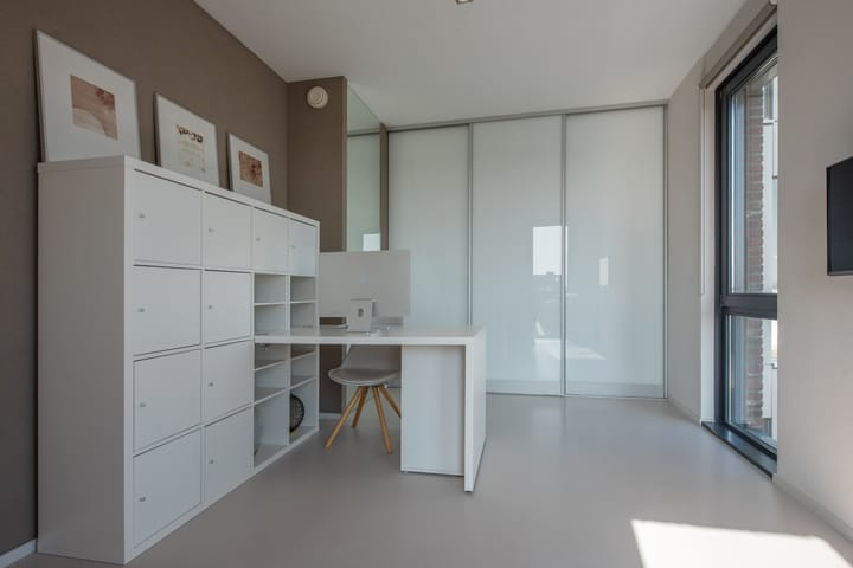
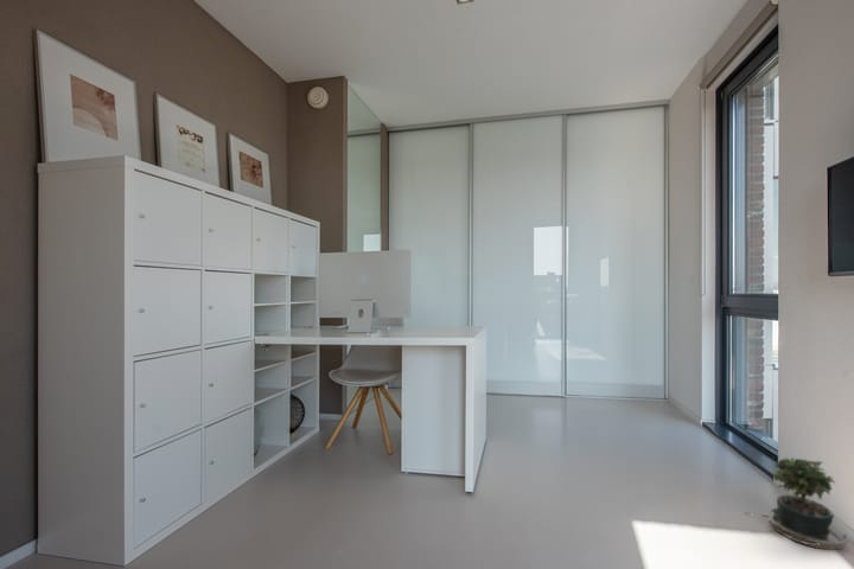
+ potted plant (797, 492)
